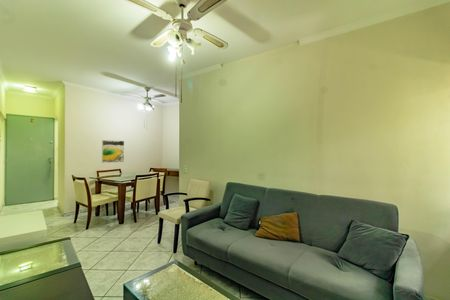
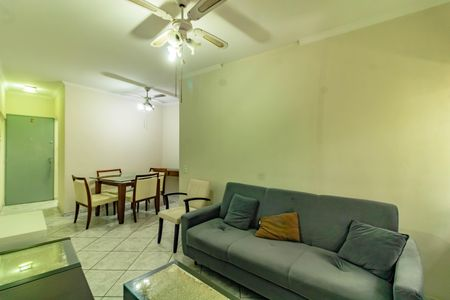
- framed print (113, 151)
